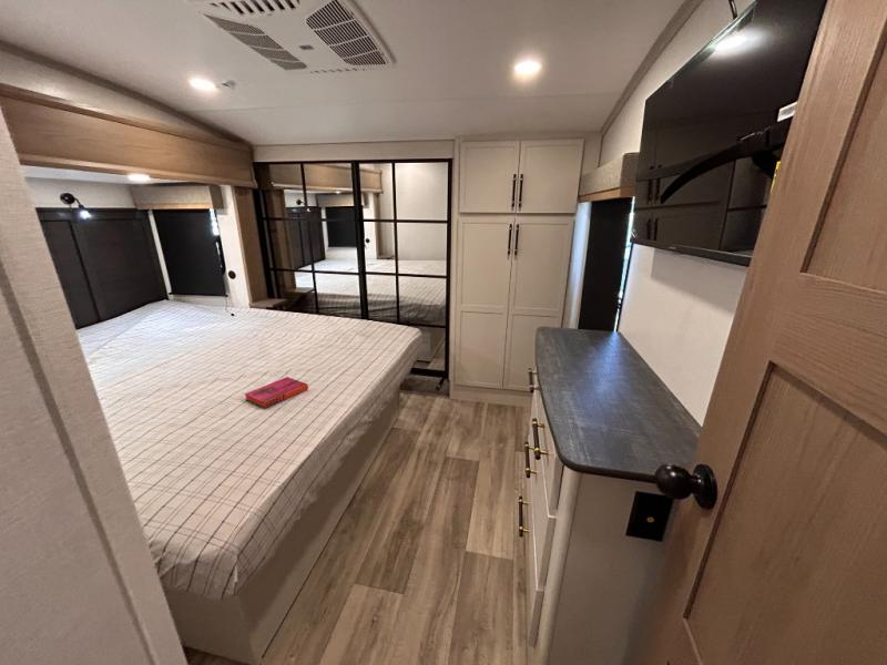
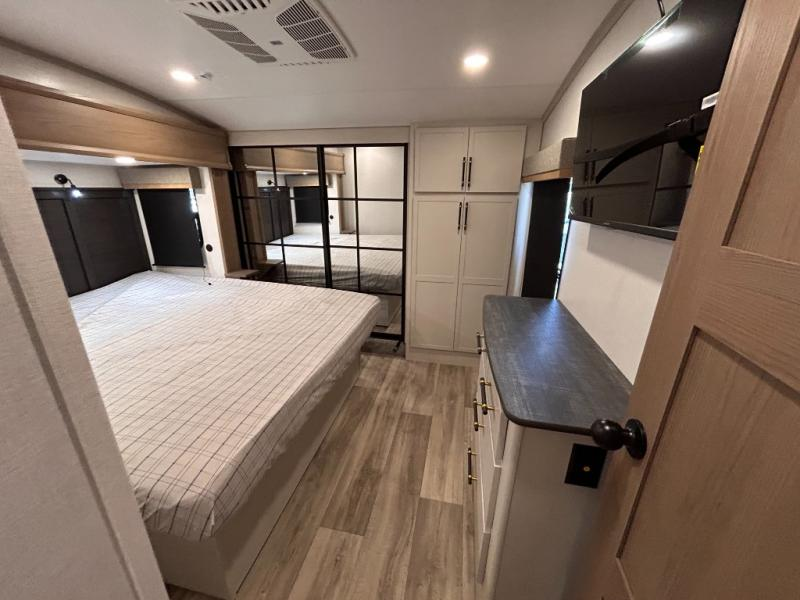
- hardback book (277, 391)
